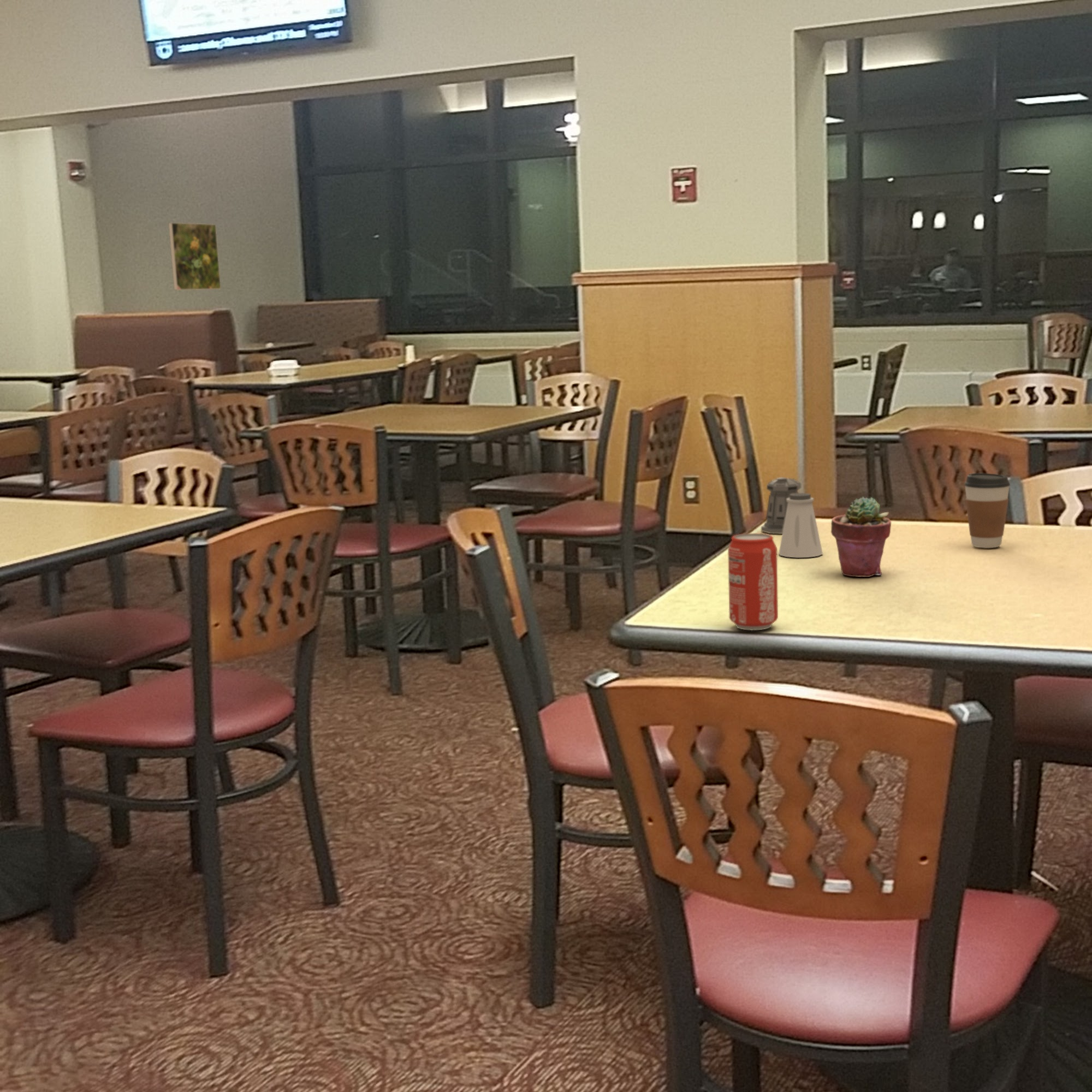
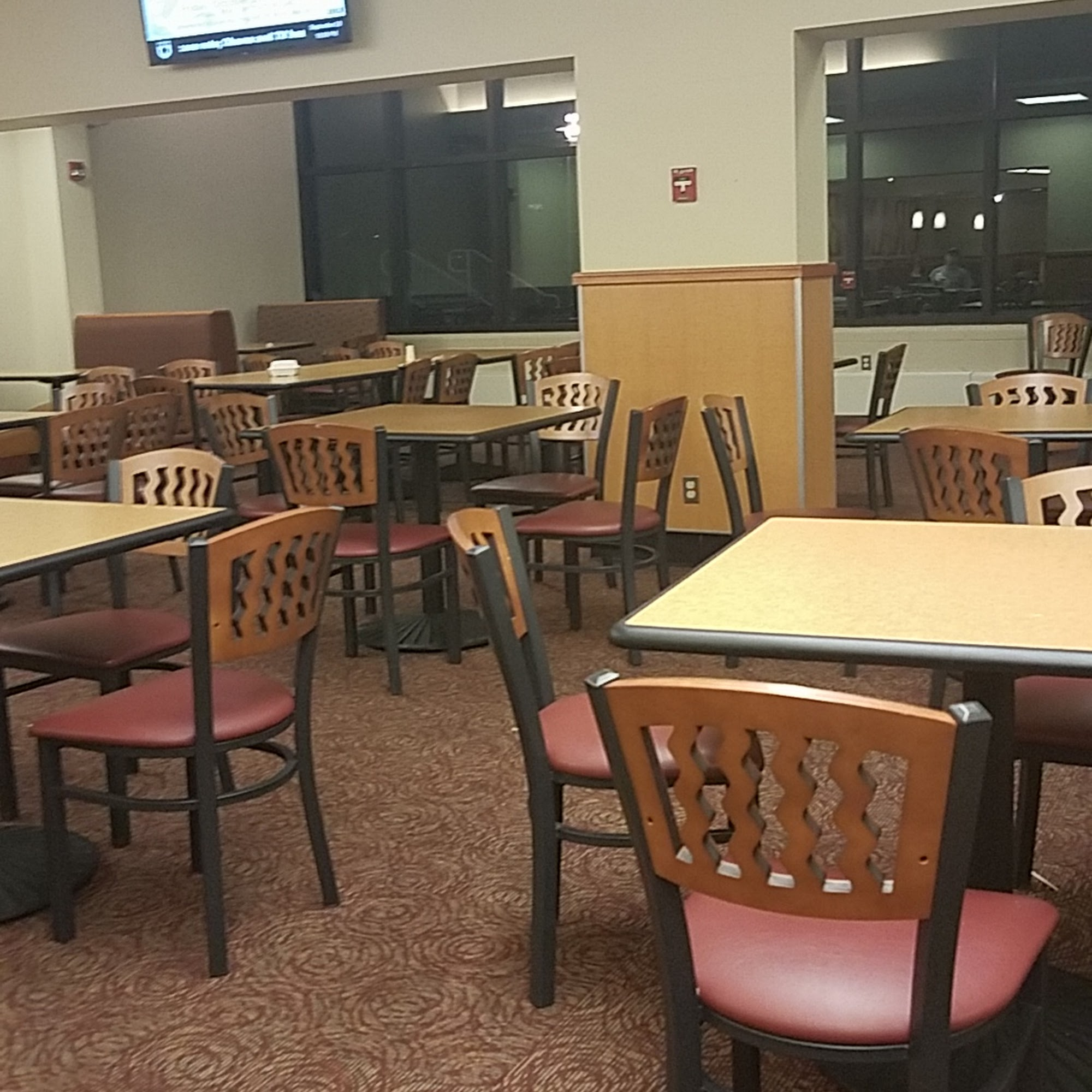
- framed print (195, 257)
- pepper shaker (786, 502)
- beverage can (753, 581)
- saltshaker (800, 524)
- potted succulent (861, 535)
- coffee cup (987, 510)
